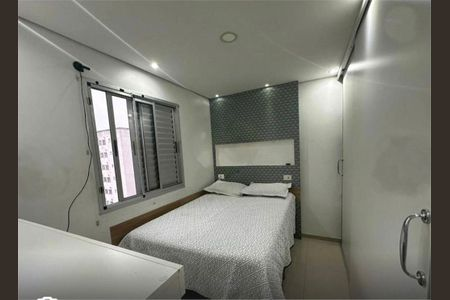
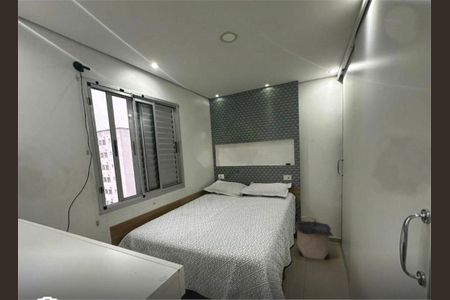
+ laundry hamper (312, 234)
